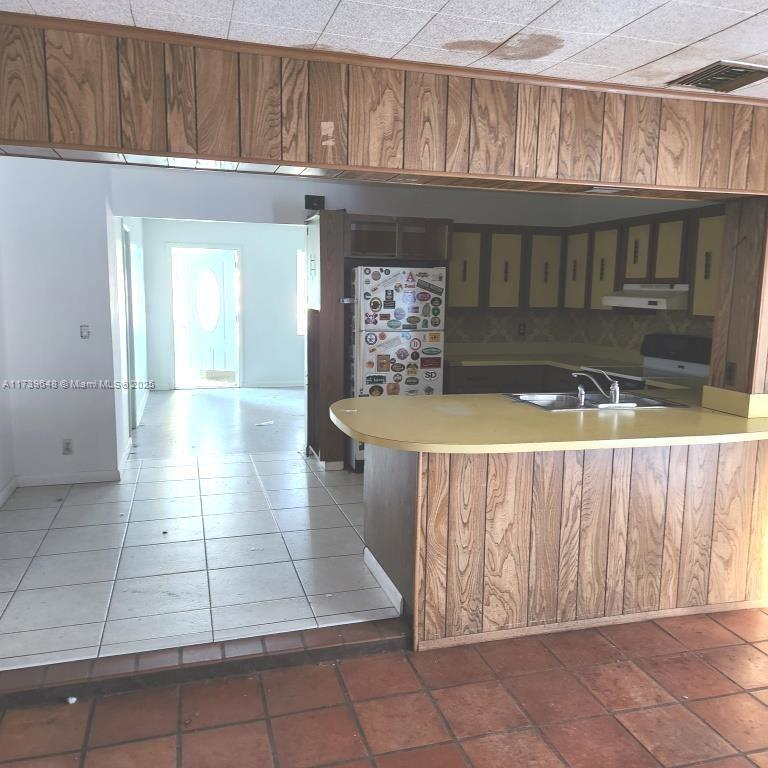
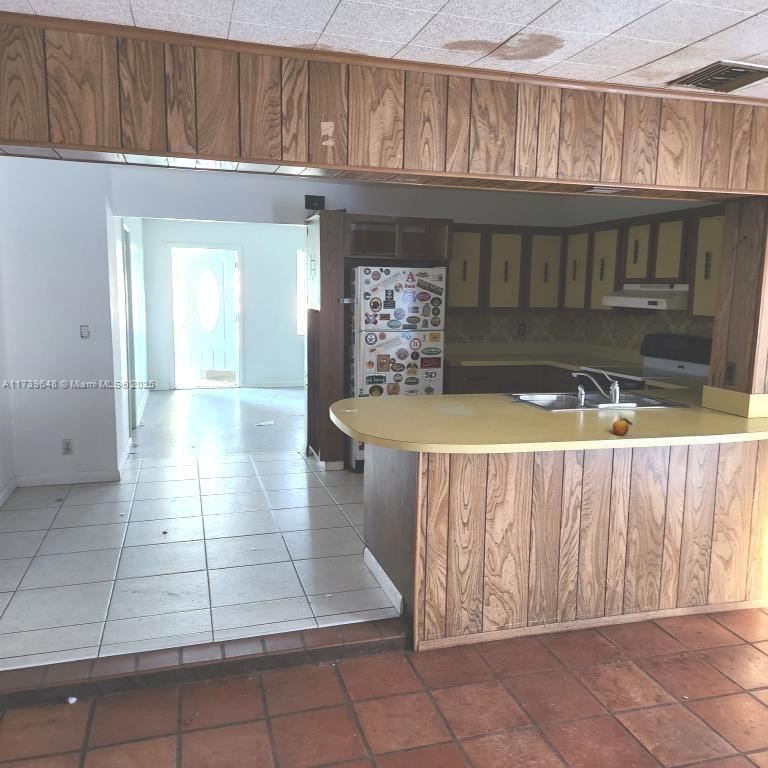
+ fruit (624, 424)
